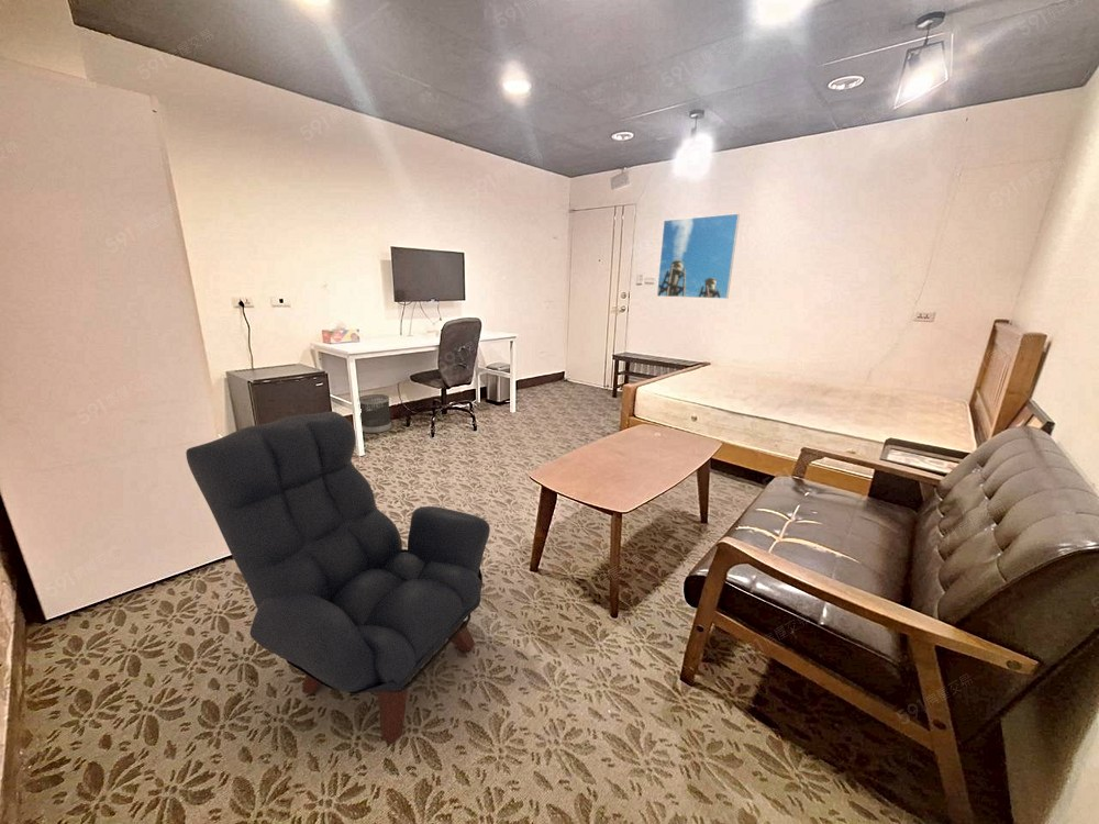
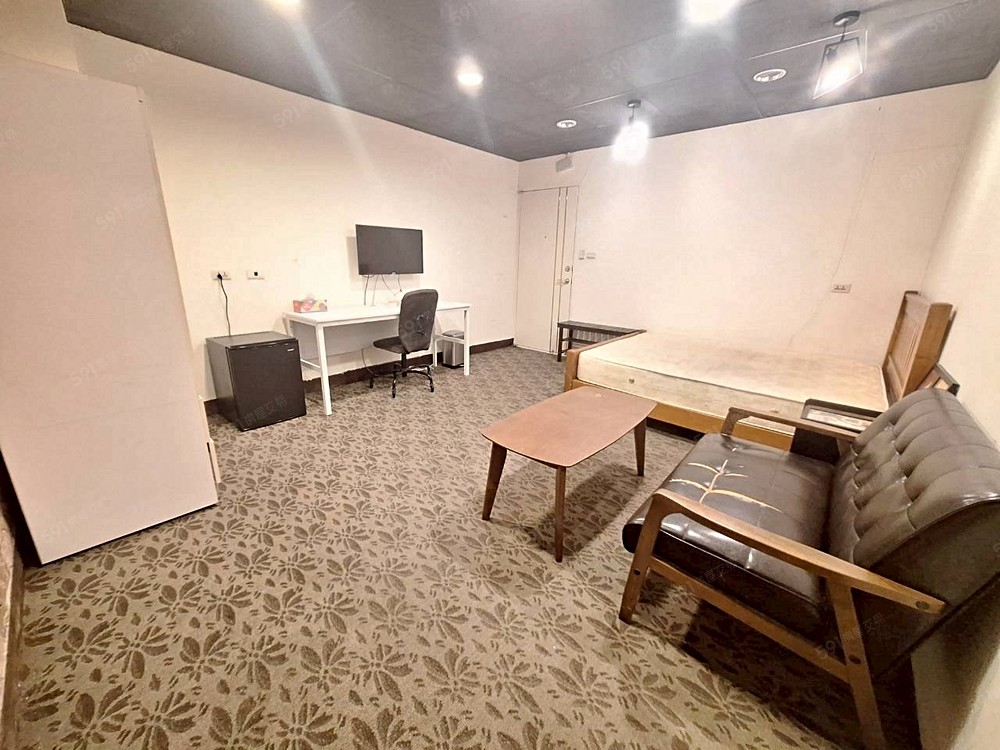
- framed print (695, 258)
- armchair (348, 550)
- wastebasket (375, 413)
